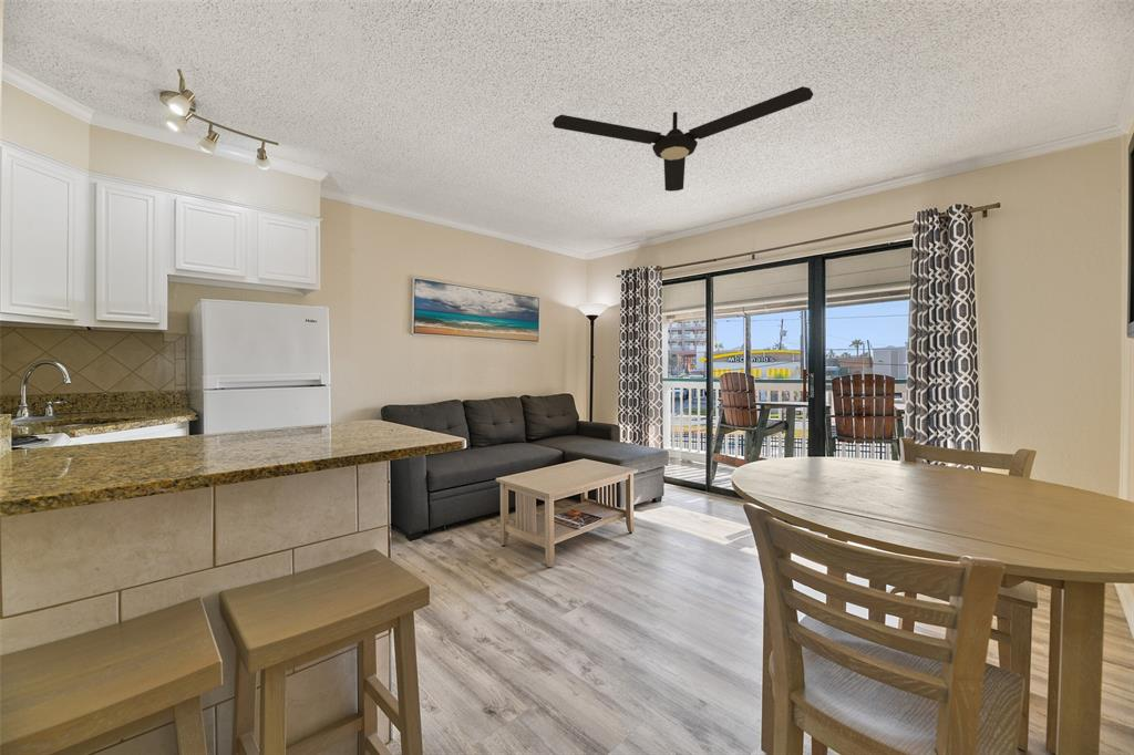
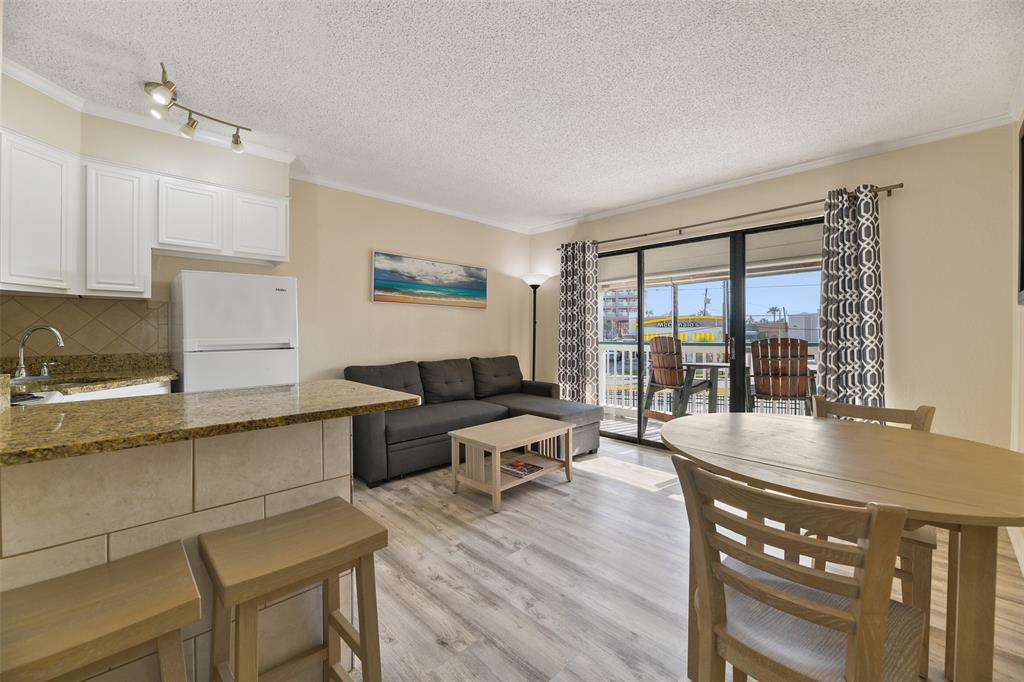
- ceiling fan (674, 146)
